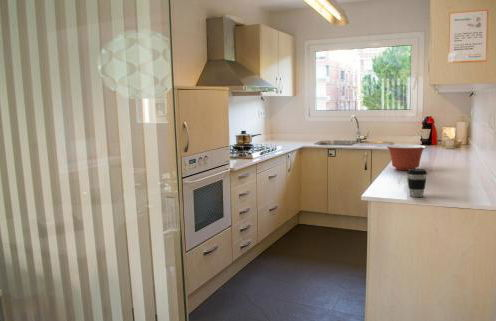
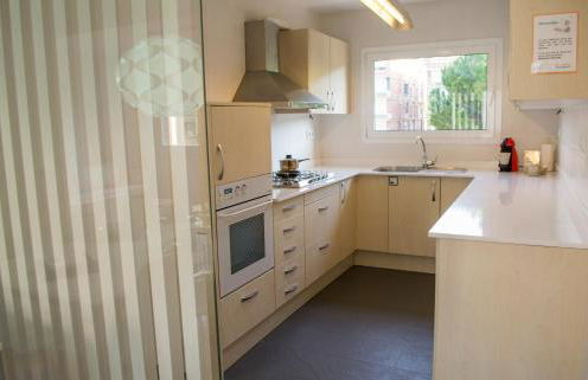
- coffee cup (416, 182)
- mixing bowl (405, 157)
